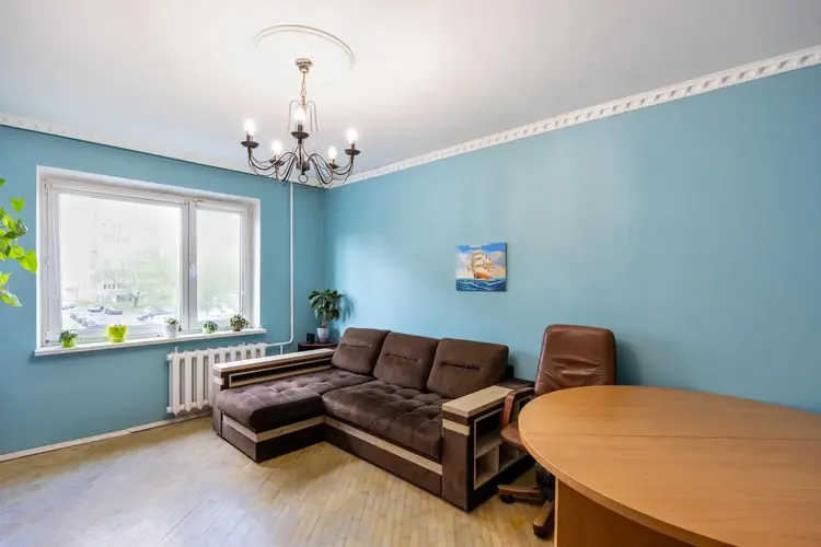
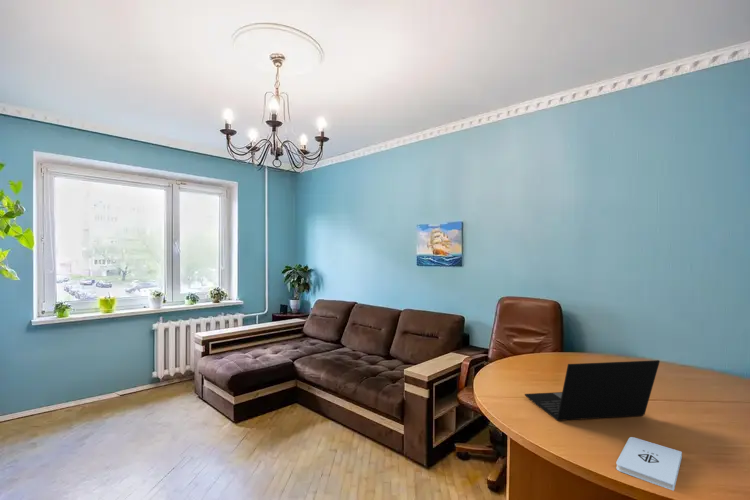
+ laptop (586, 380)
+ notepad (649, 460)
